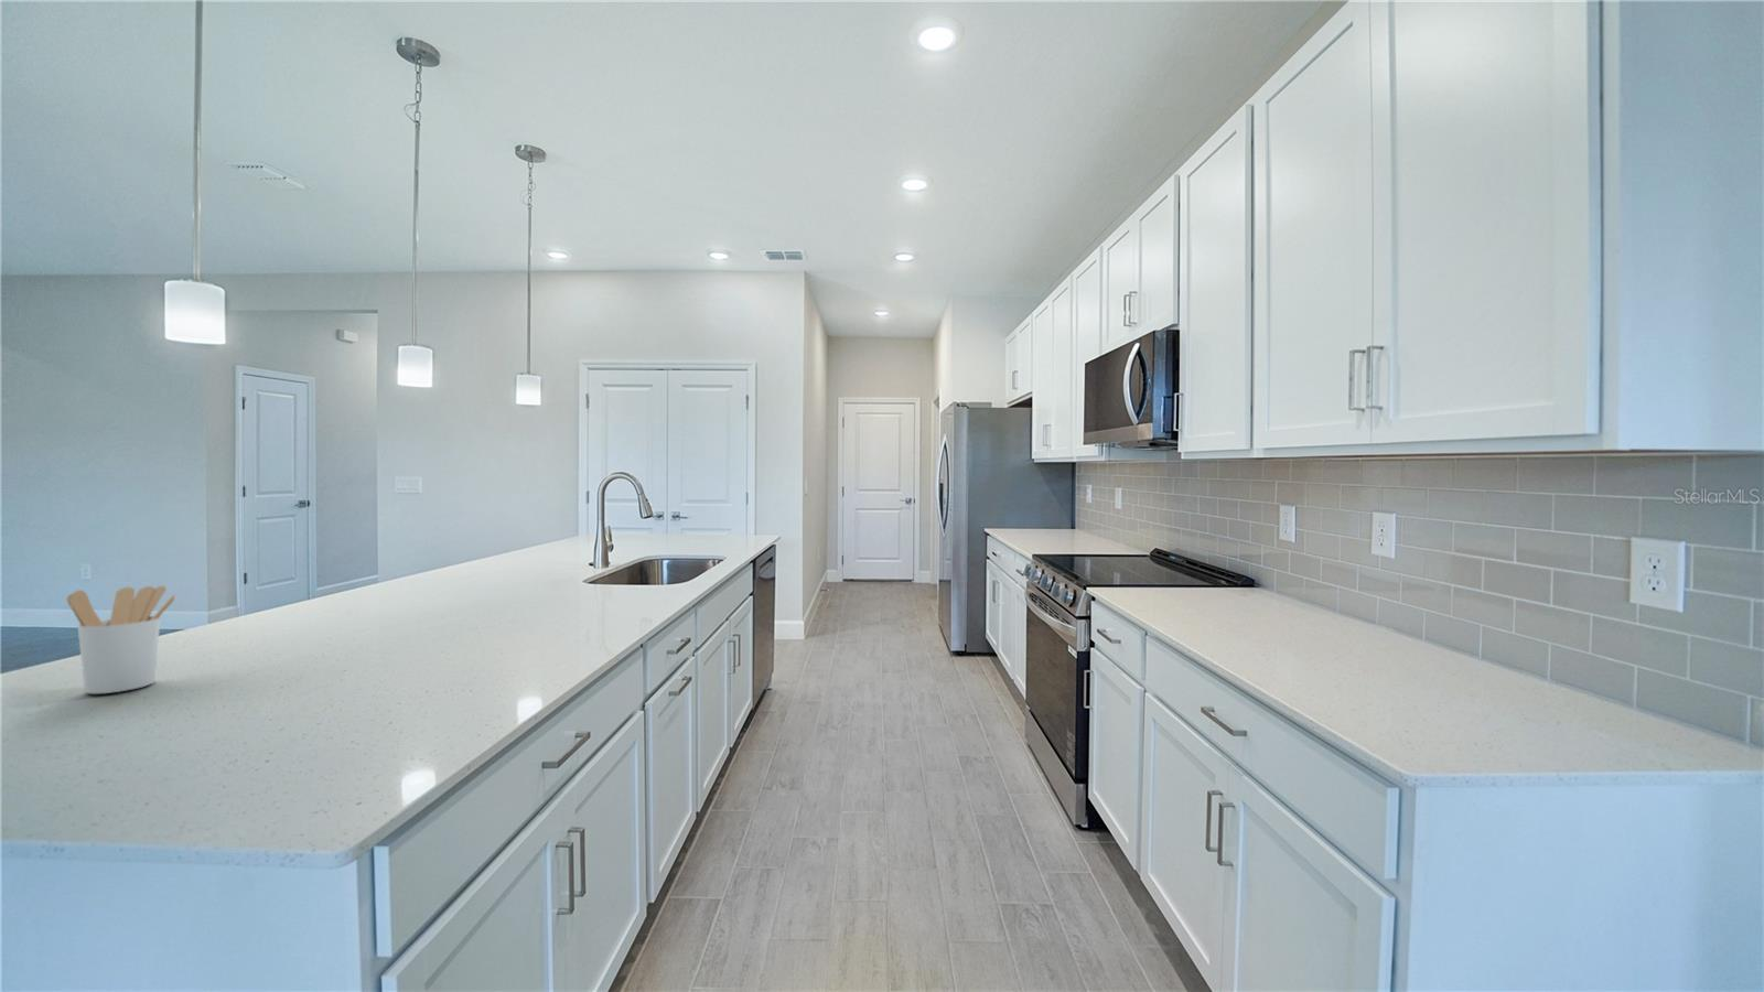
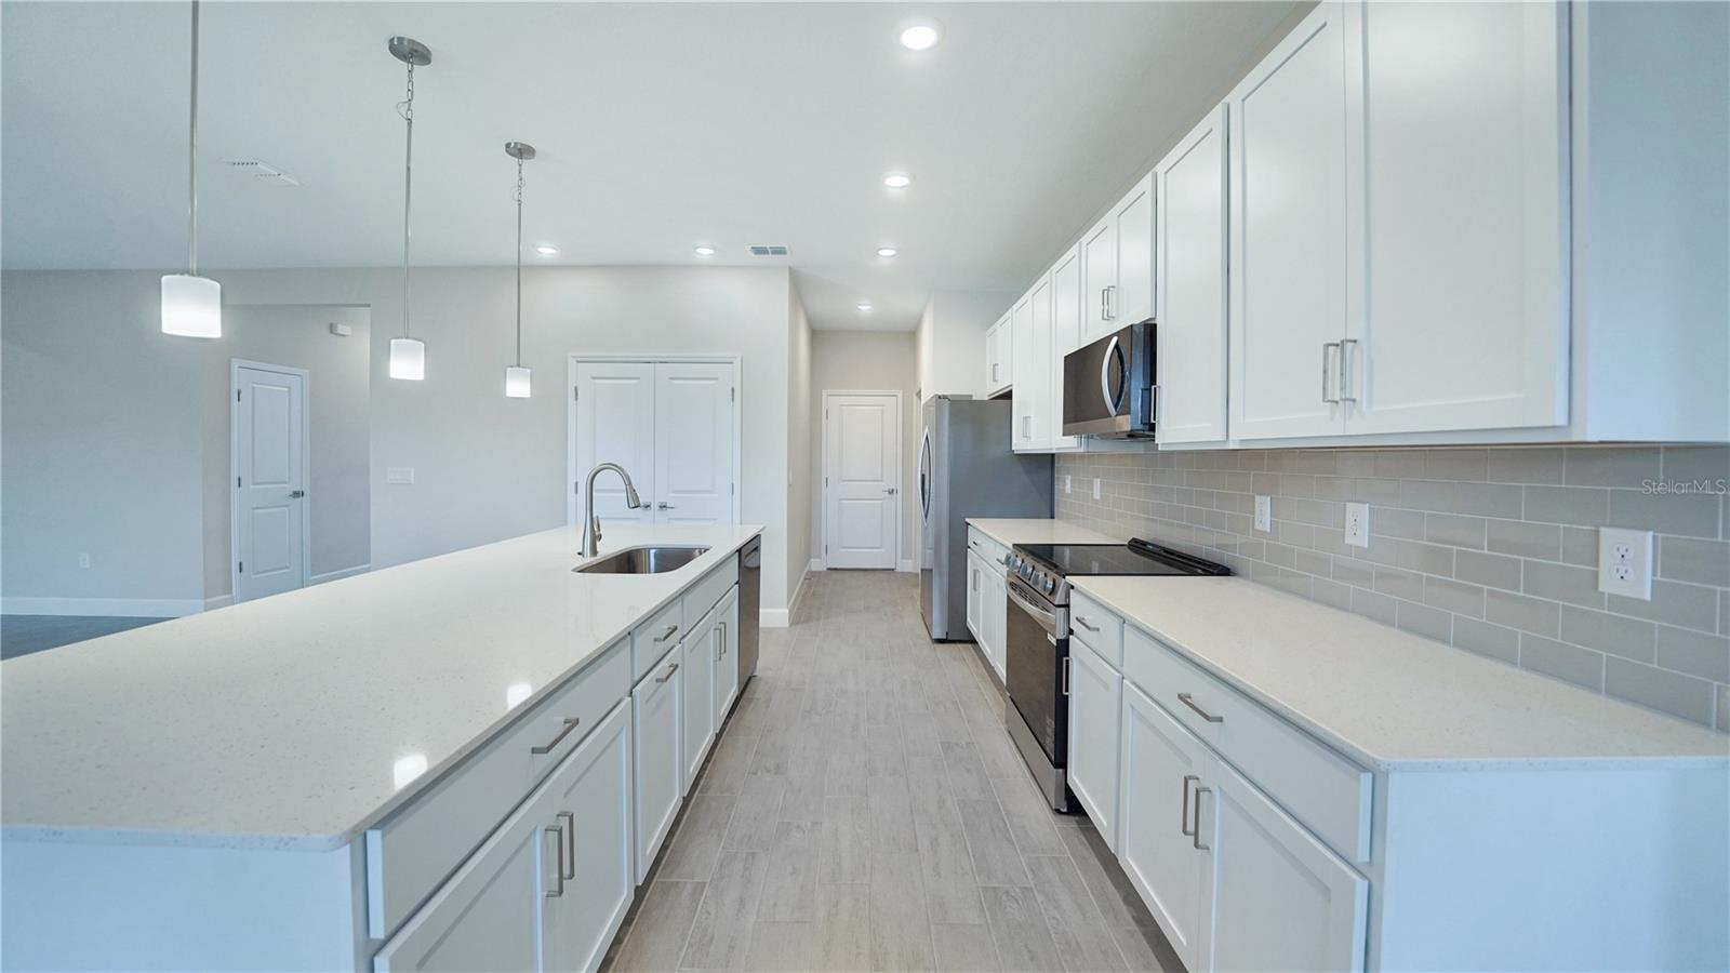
- utensil holder (127, 635)
